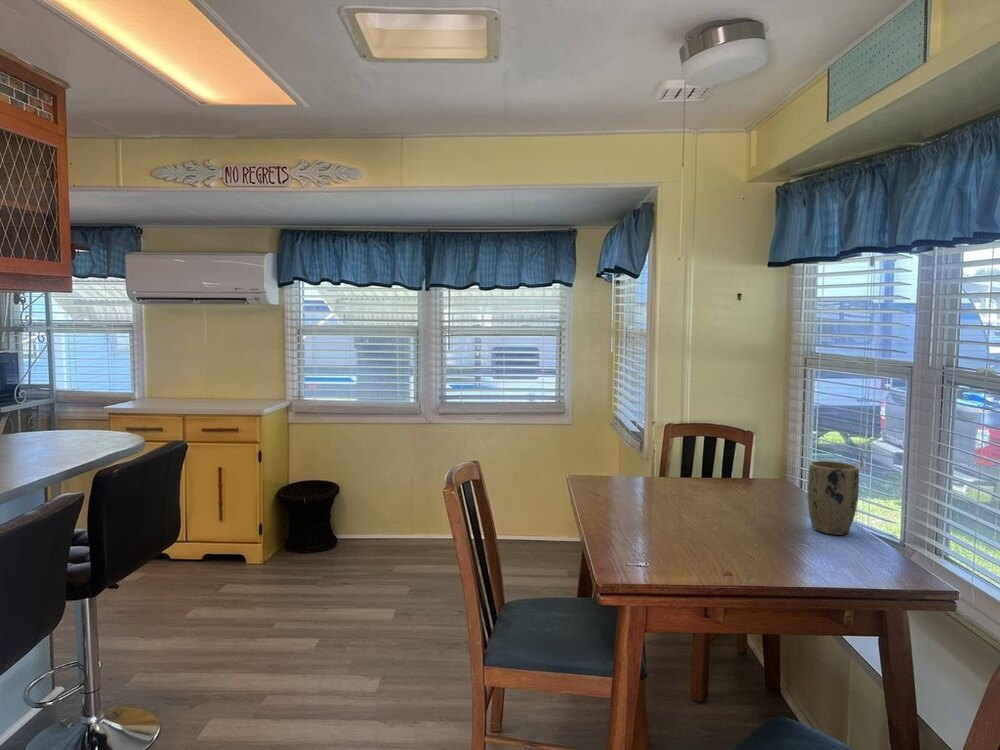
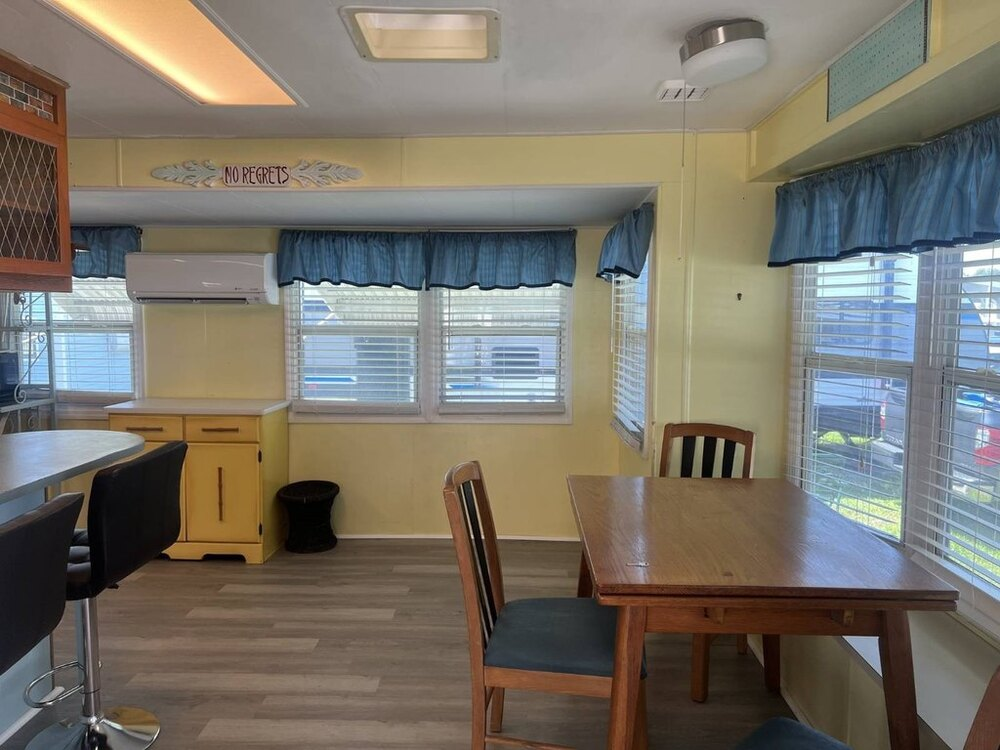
- plant pot (832, 497)
